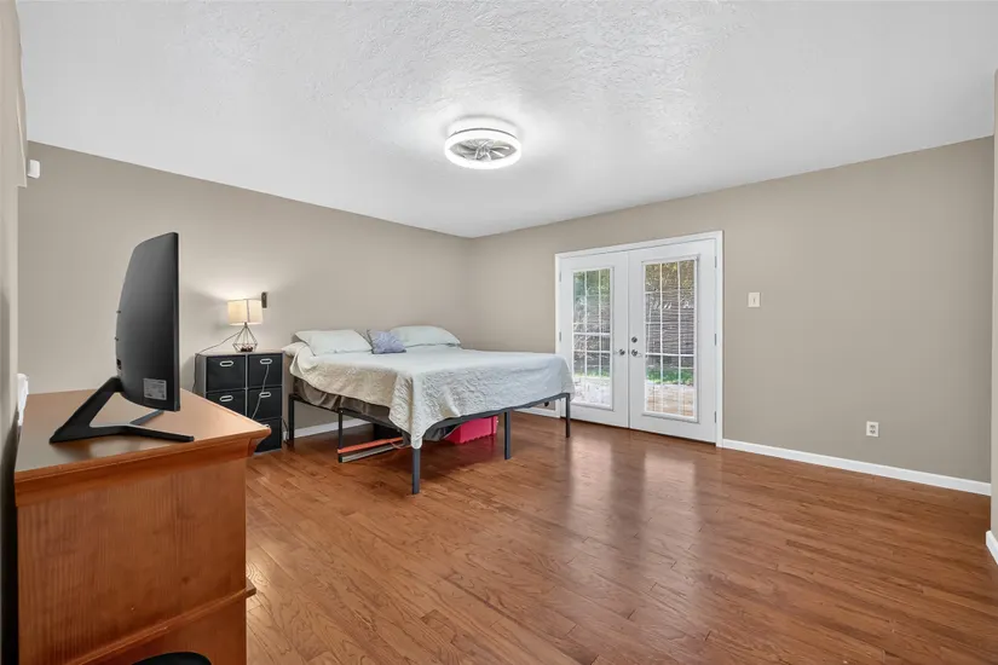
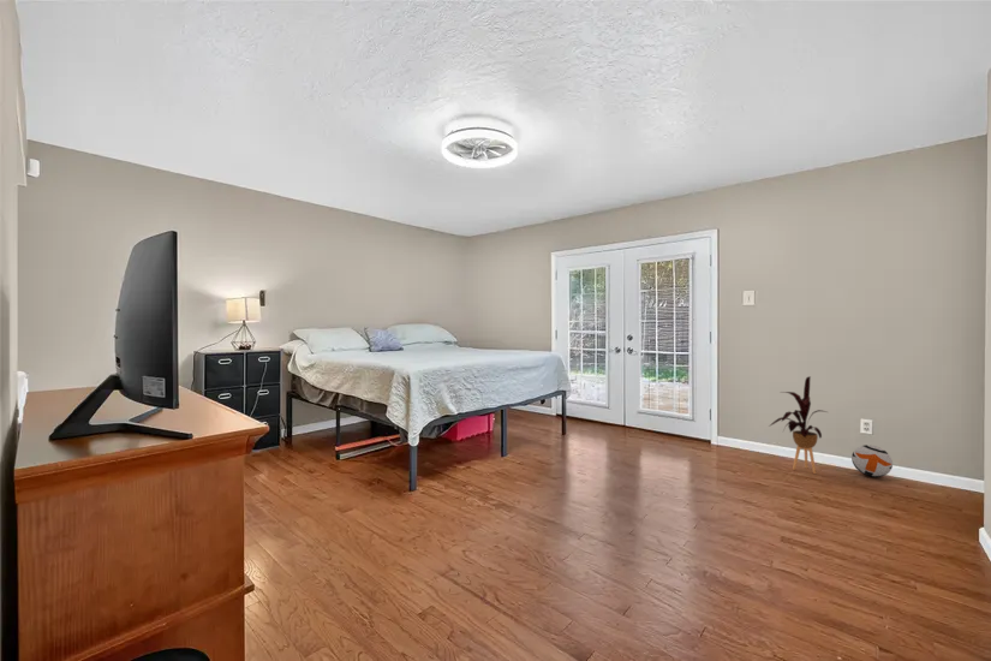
+ ball (871, 460)
+ house plant (798, 422)
